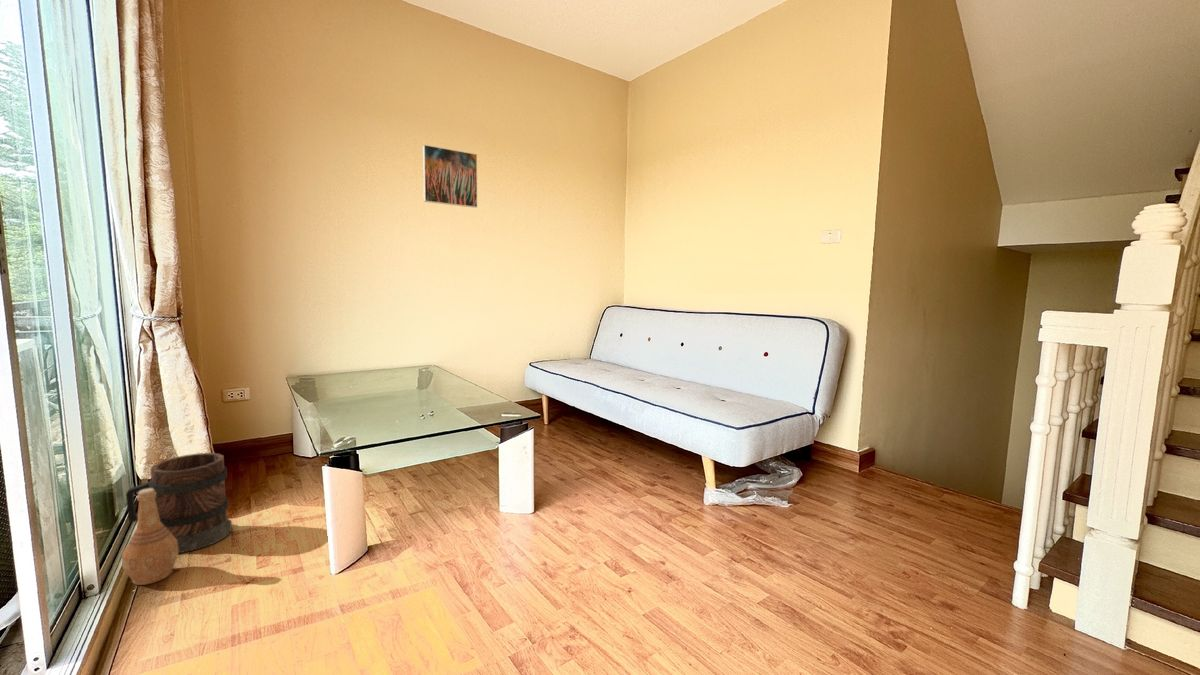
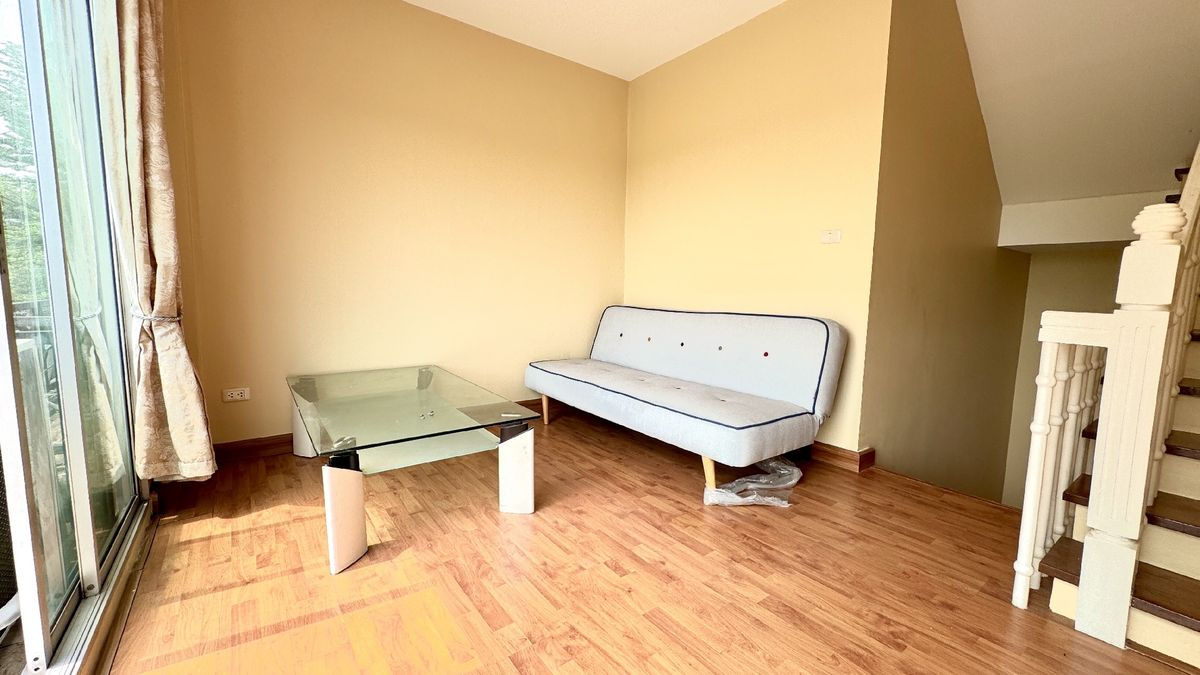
- vase (149, 533)
- wooden barrel (181, 501)
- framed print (450, 177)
